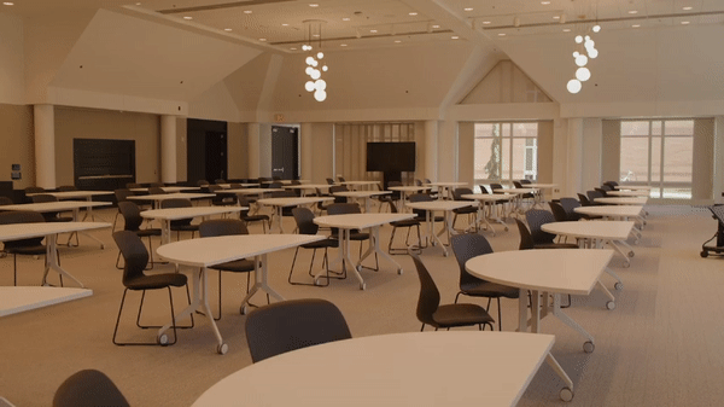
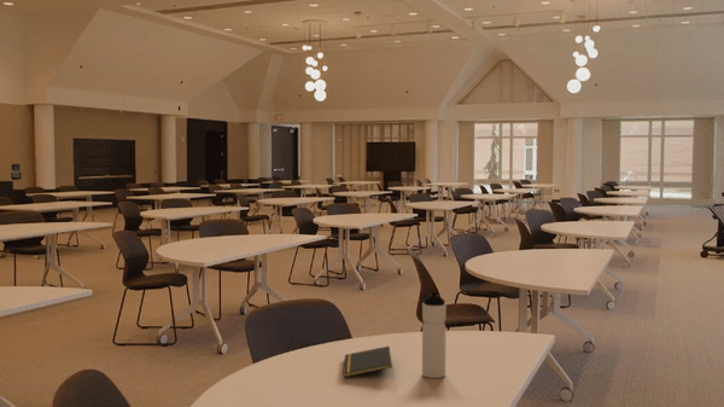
+ water bottle (433, 333)
+ notepad (367, 360)
